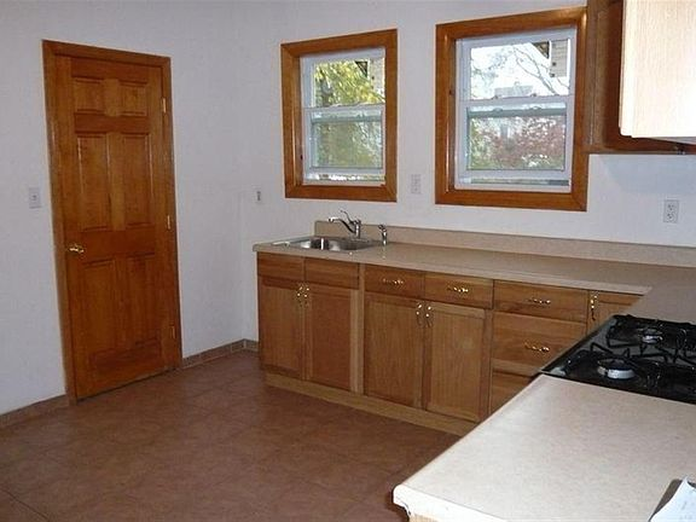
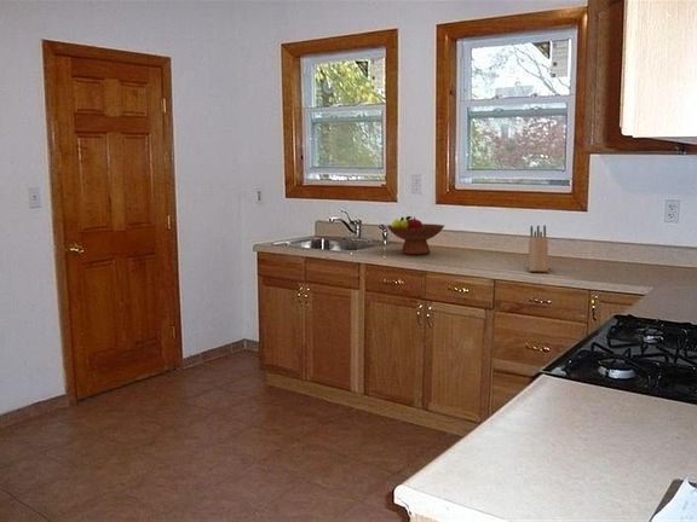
+ knife block (537, 246)
+ fruit bowl (415, 233)
